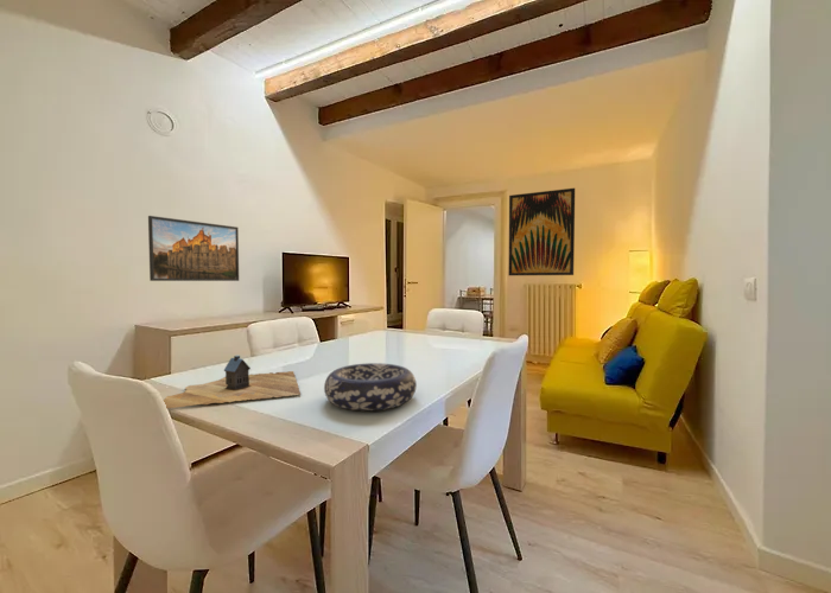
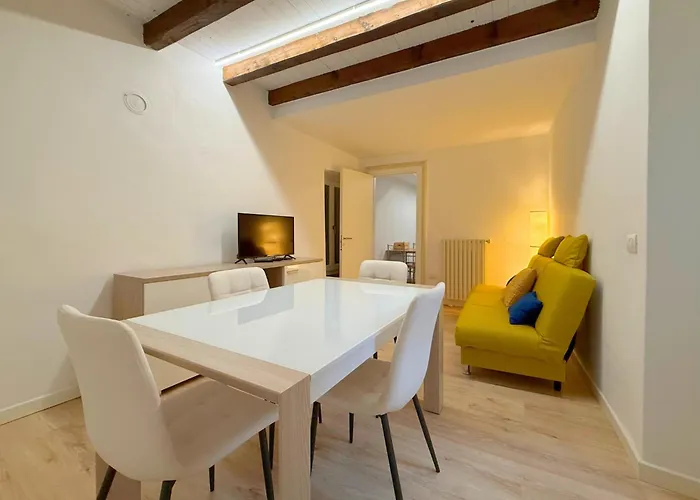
- wall art (540, 234)
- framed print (197, 251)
- decorative bowl (370, 385)
- toy house (236, 371)
